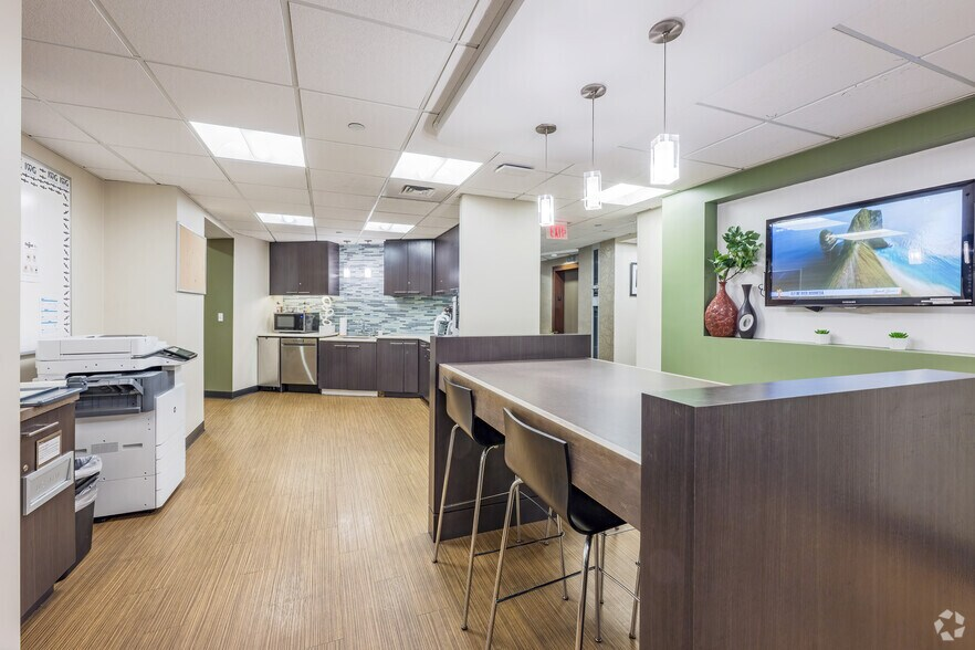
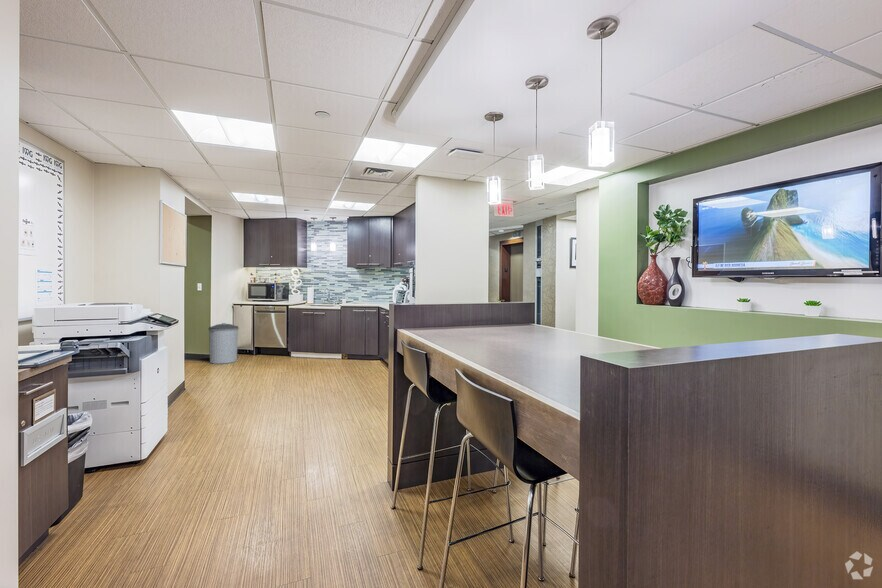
+ trash can (223, 342)
